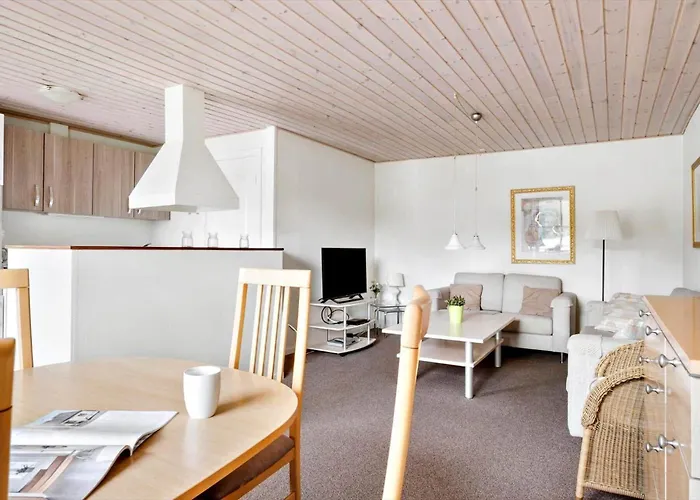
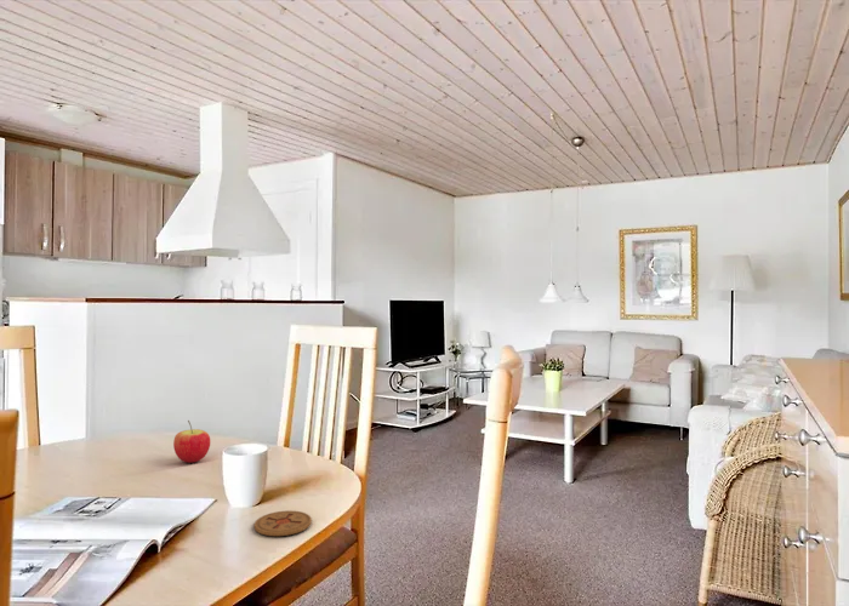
+ apple (192, 440)
+ coaster (283, 522)
